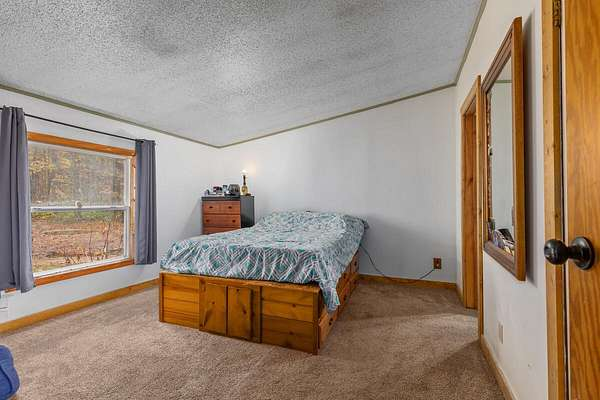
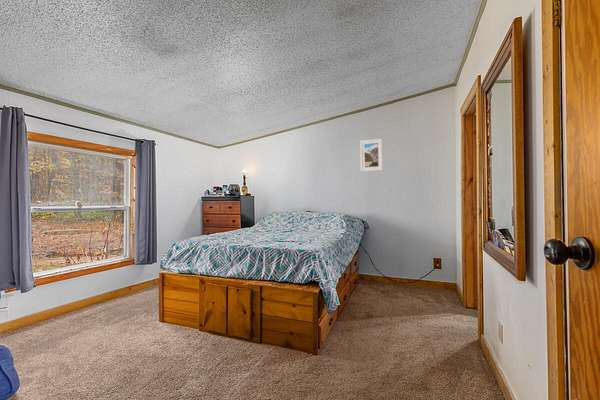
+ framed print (371, 155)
